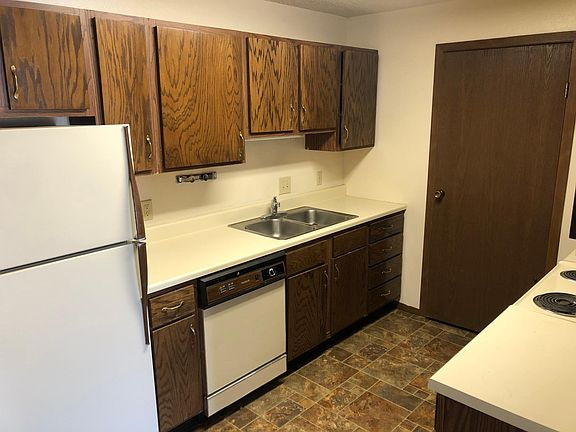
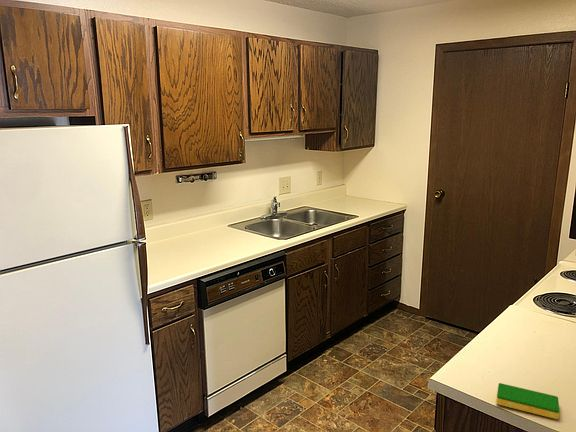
+ dish sponge (527, 400)
